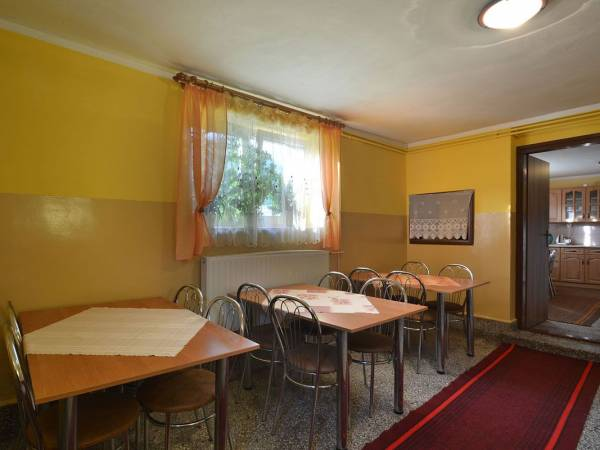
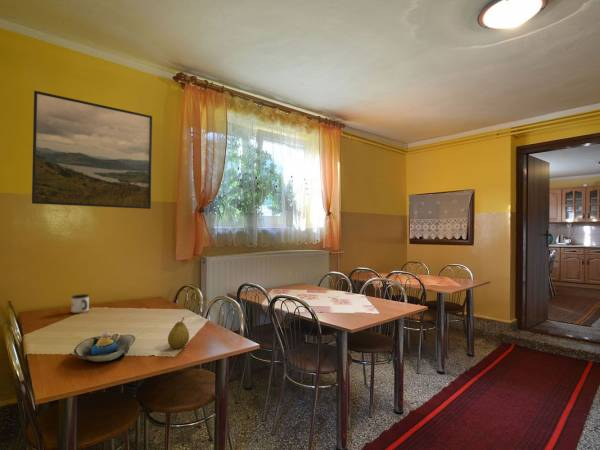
+ decorative bowl (103, 341)
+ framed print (97, 155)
+ mug (81, 304)
+ fruit (178, 332)
